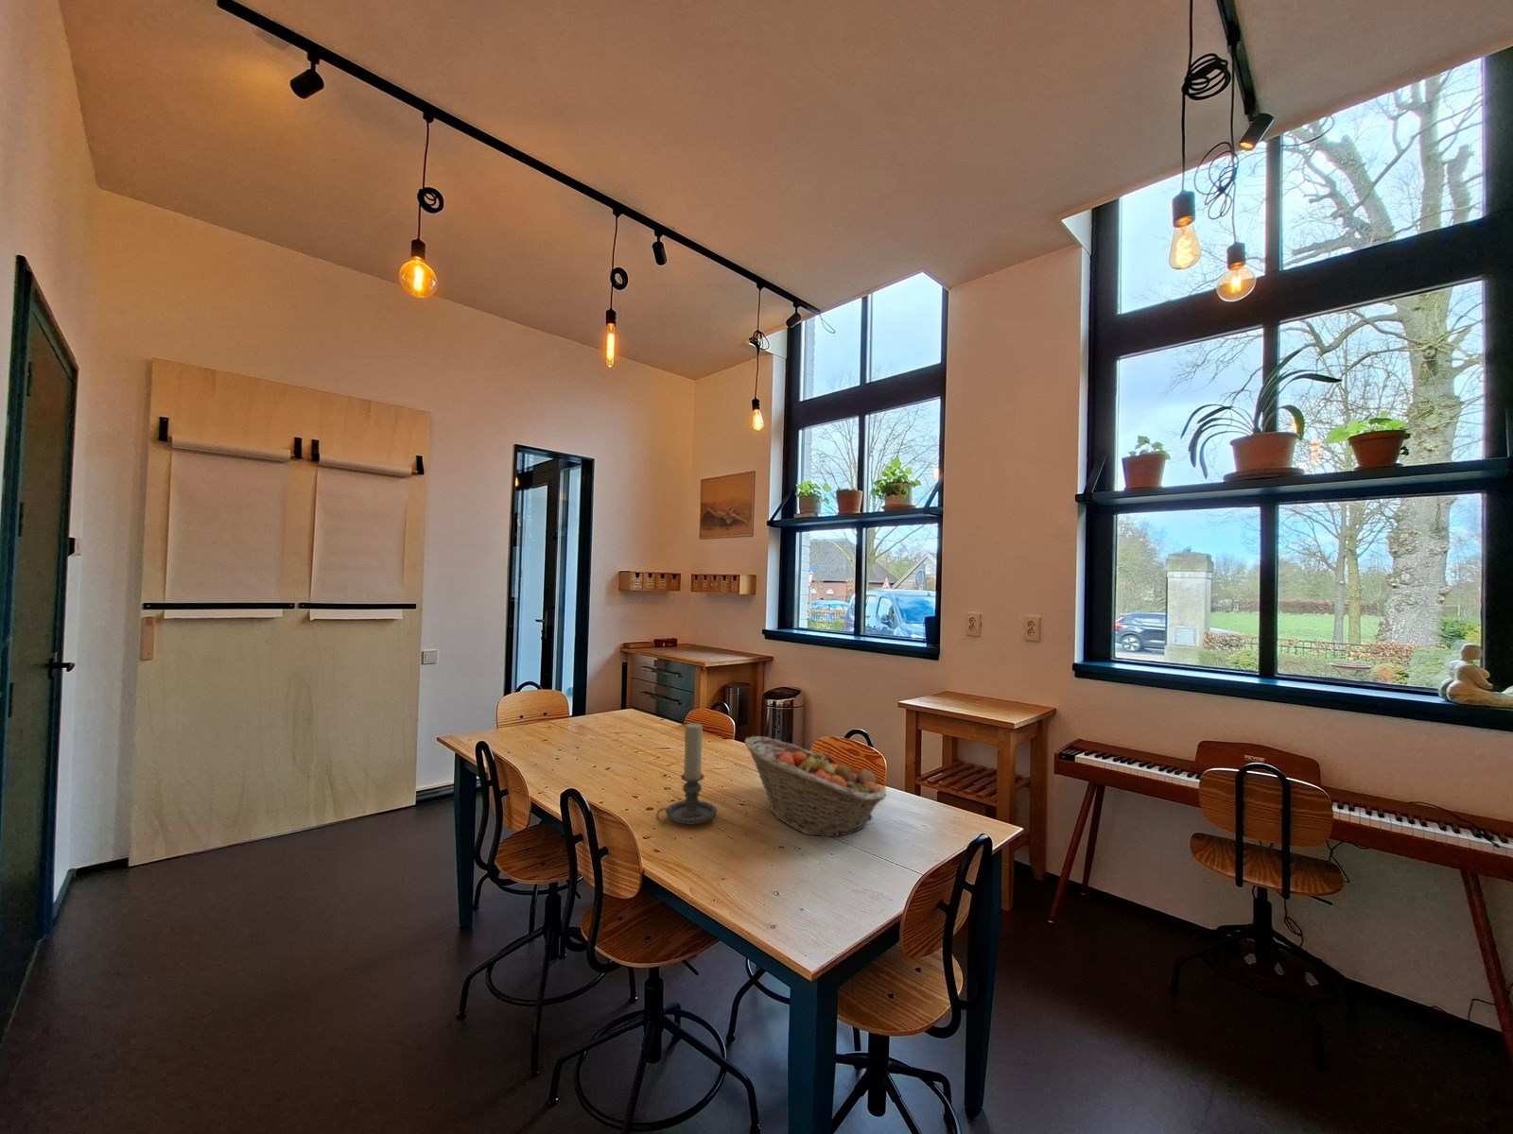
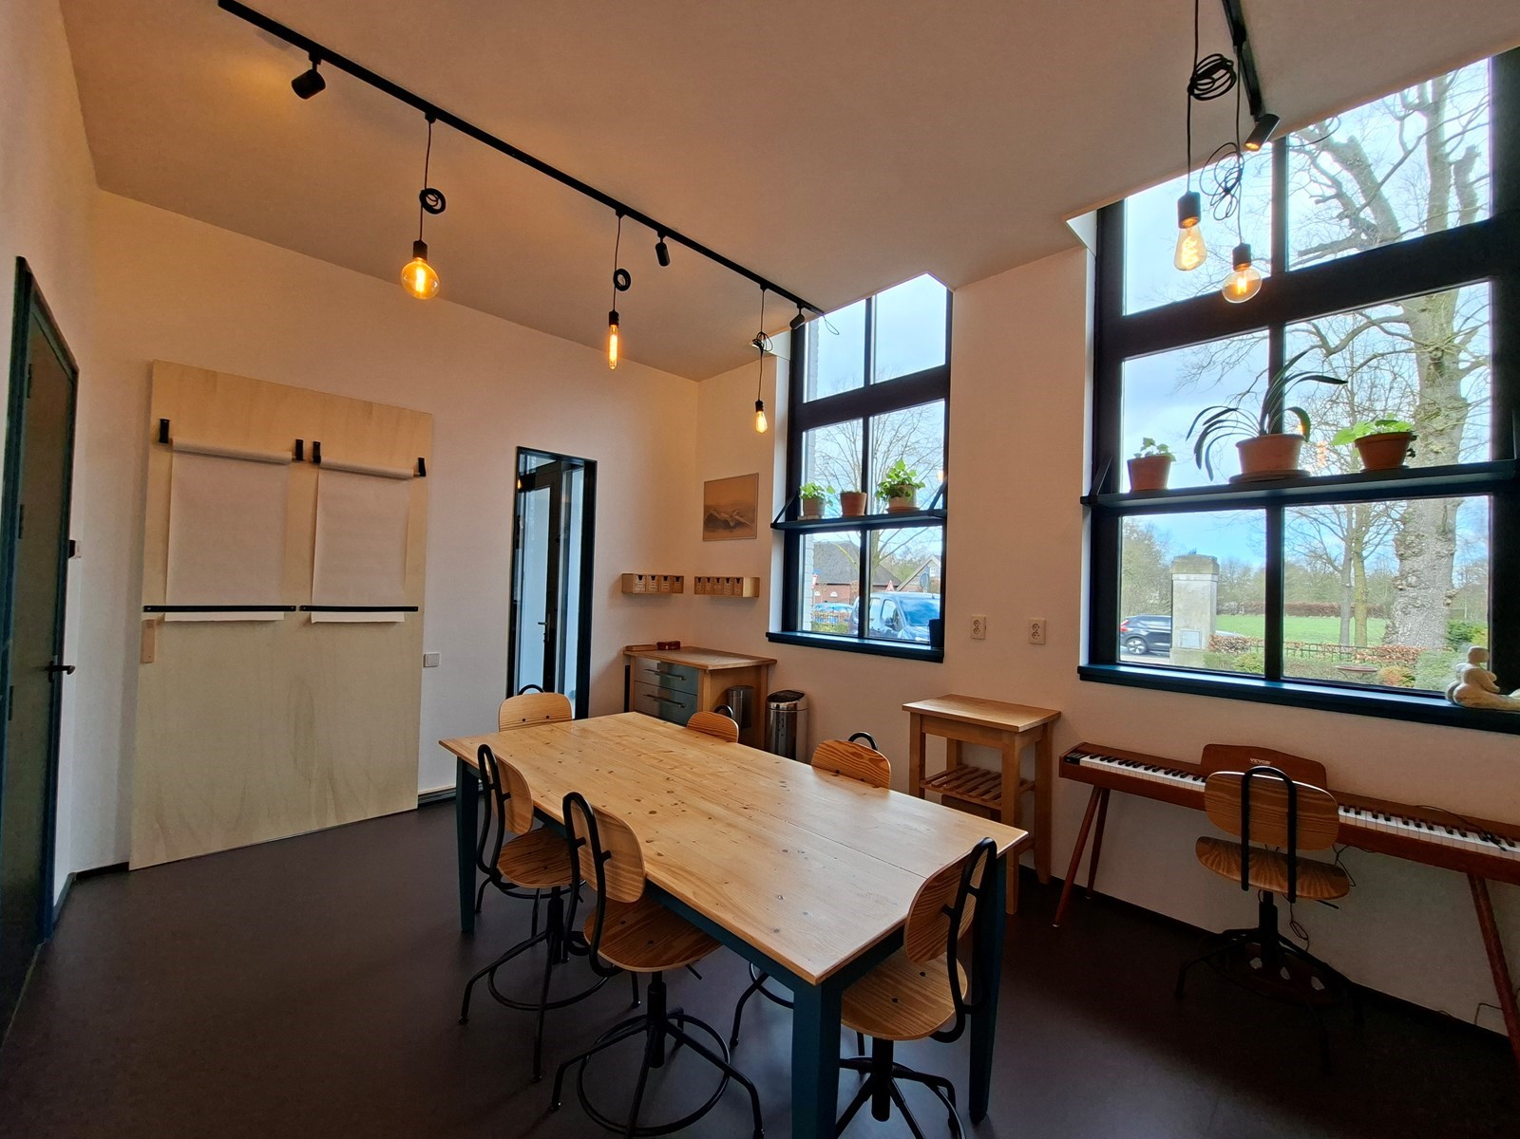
- fruit basket (811, 778)
- candle holder (687, 771)
